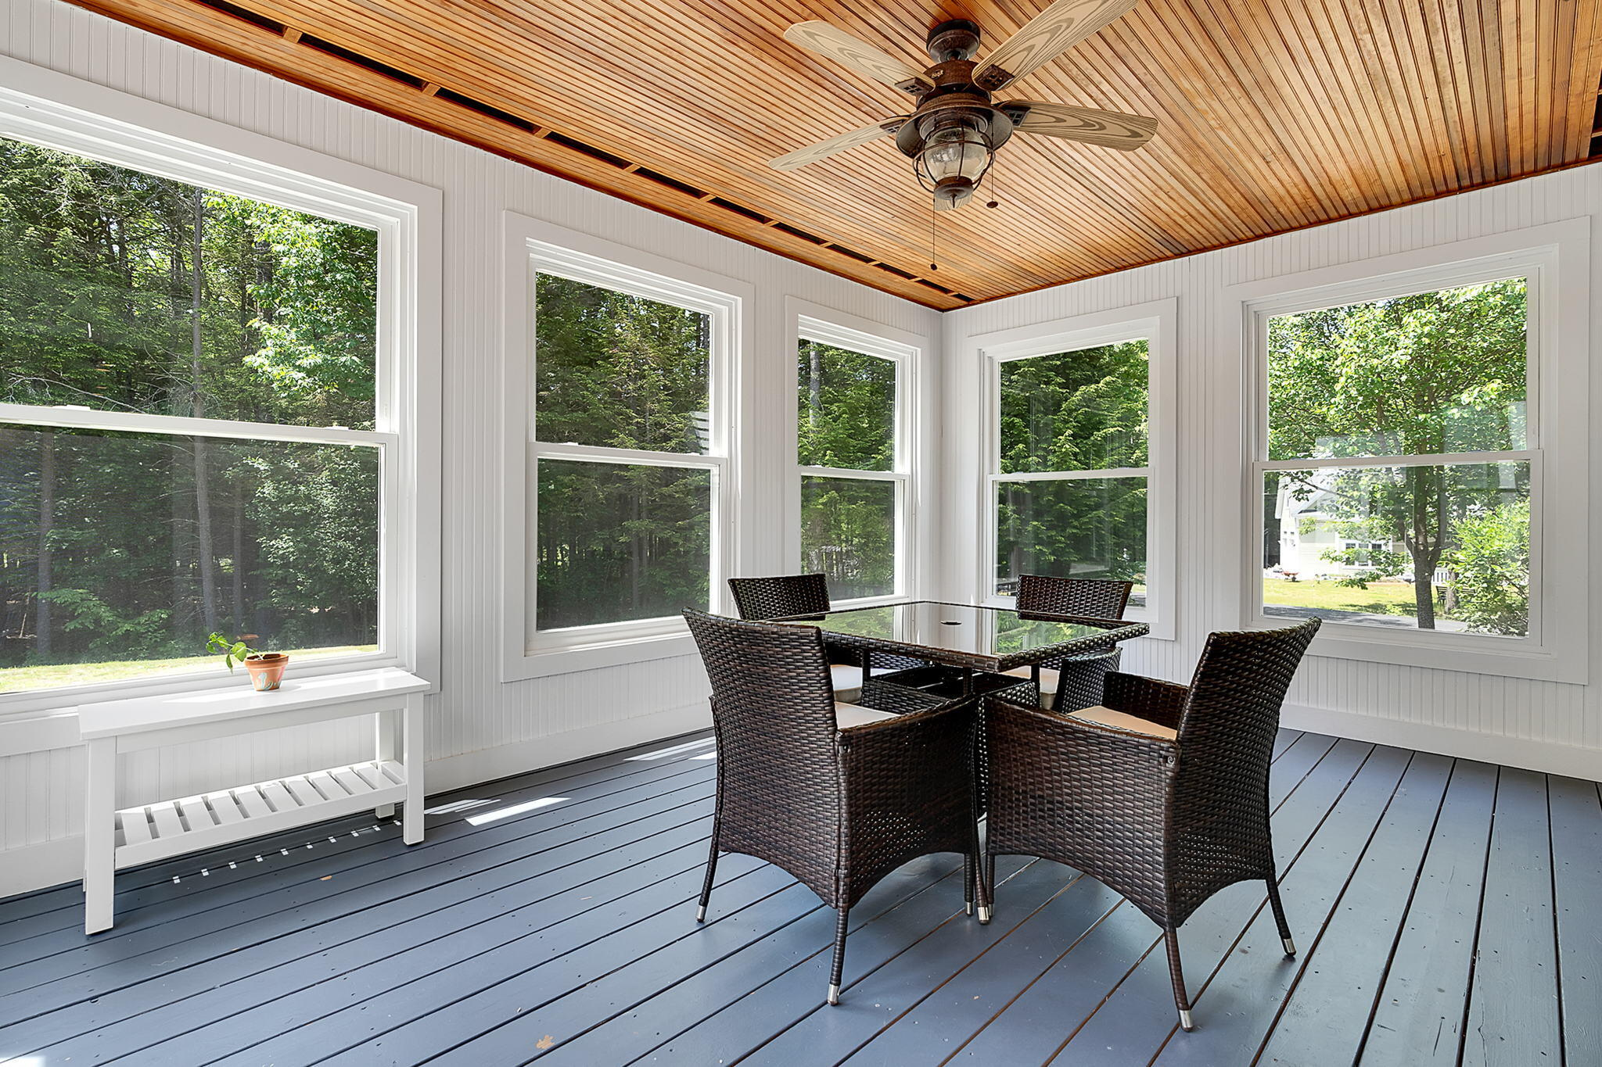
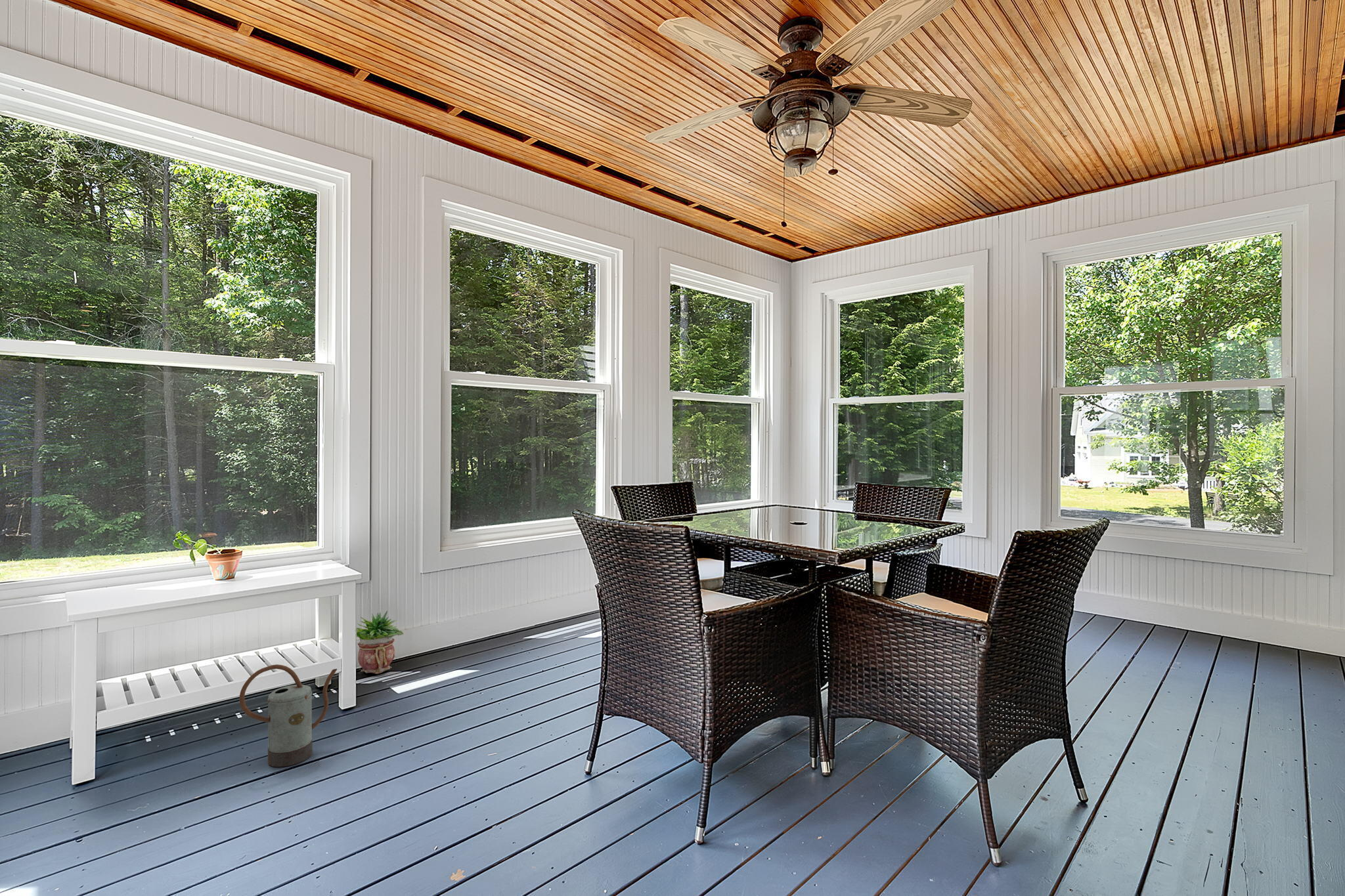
+ watering can (291, 708)
+ potted plant (376, 641)
